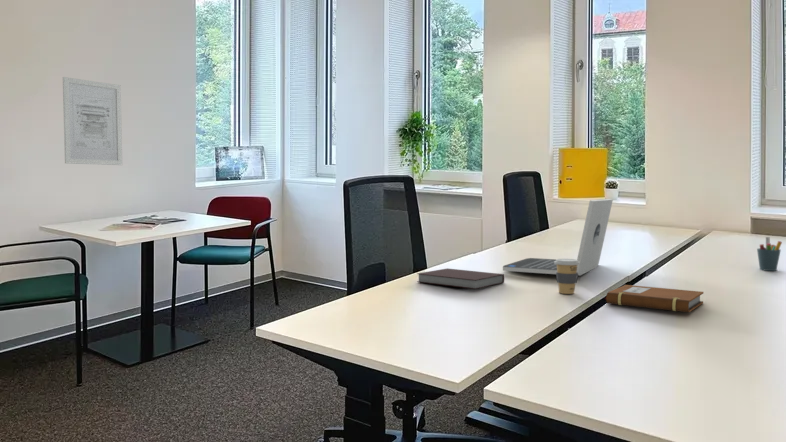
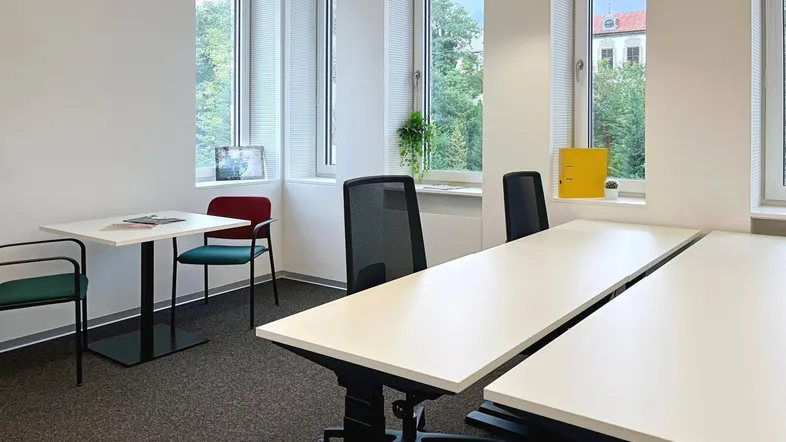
- notebook (460, 278)
- pen holder (769, 253)
- notebook (652, 297)
- laptop (581, 239)
- wall art (93, 122)
- coffee cup (566, 276)
